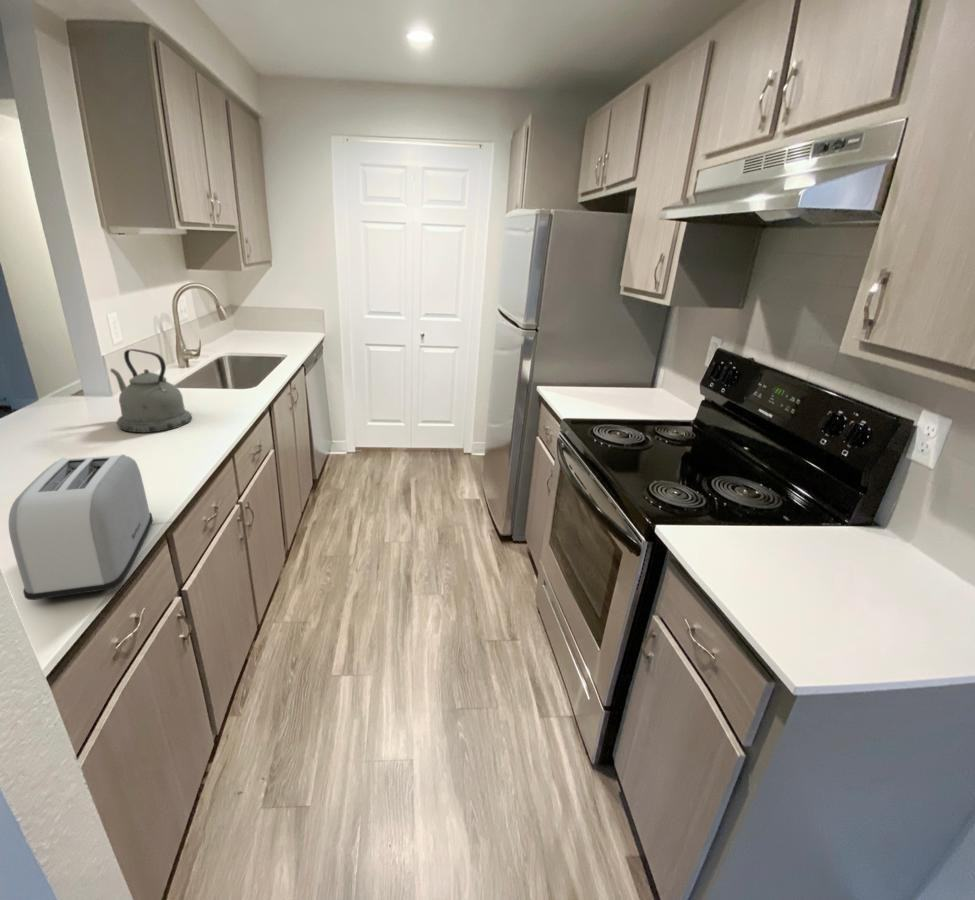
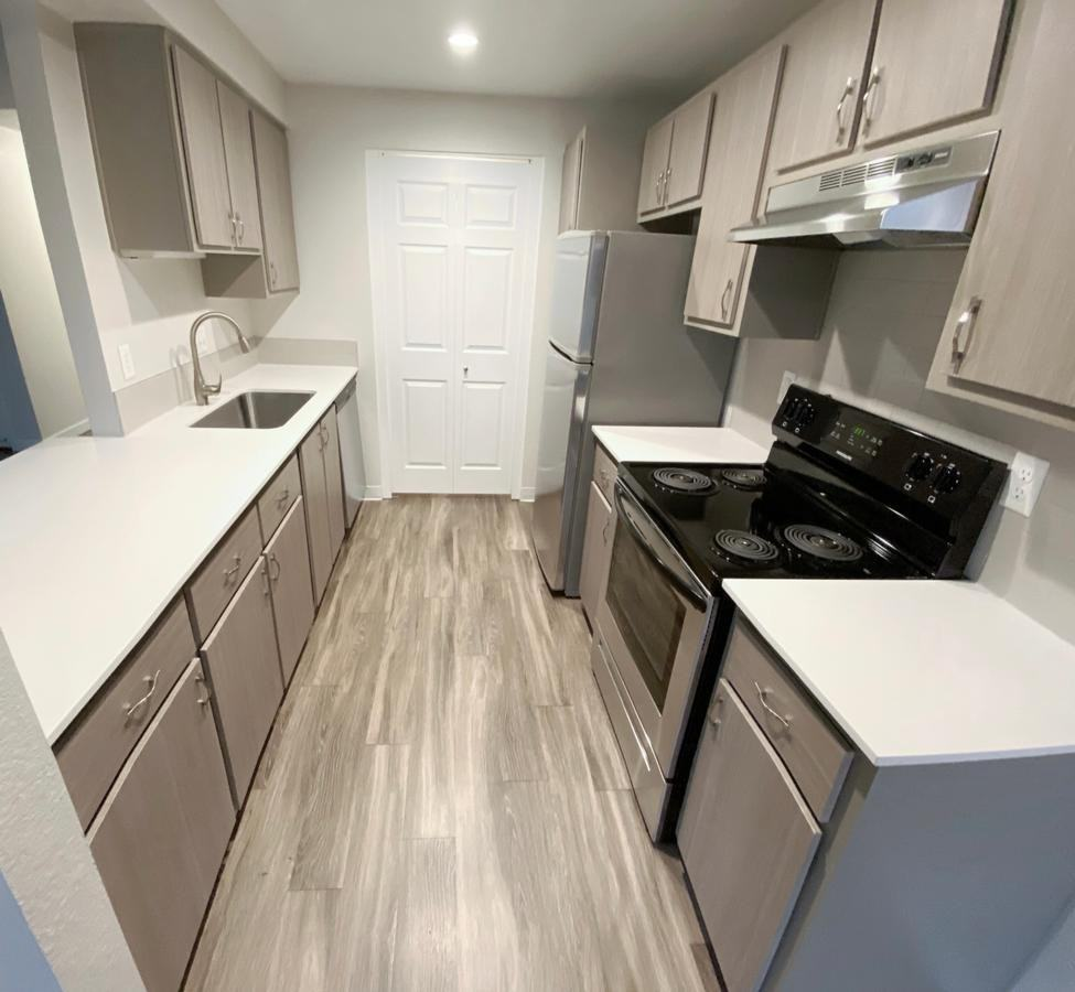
- toaster (88, 514)
- kettle (144, 387)
